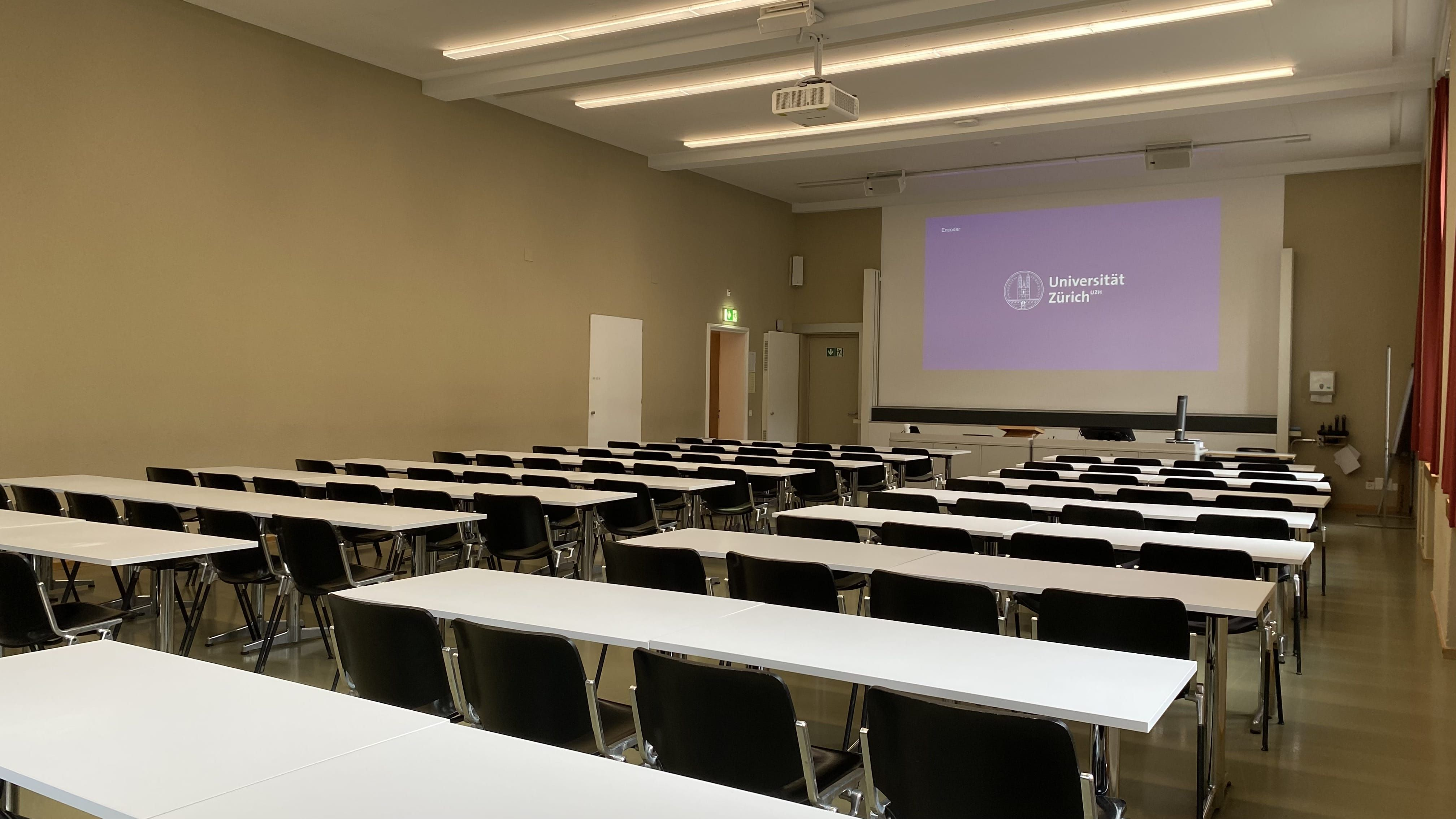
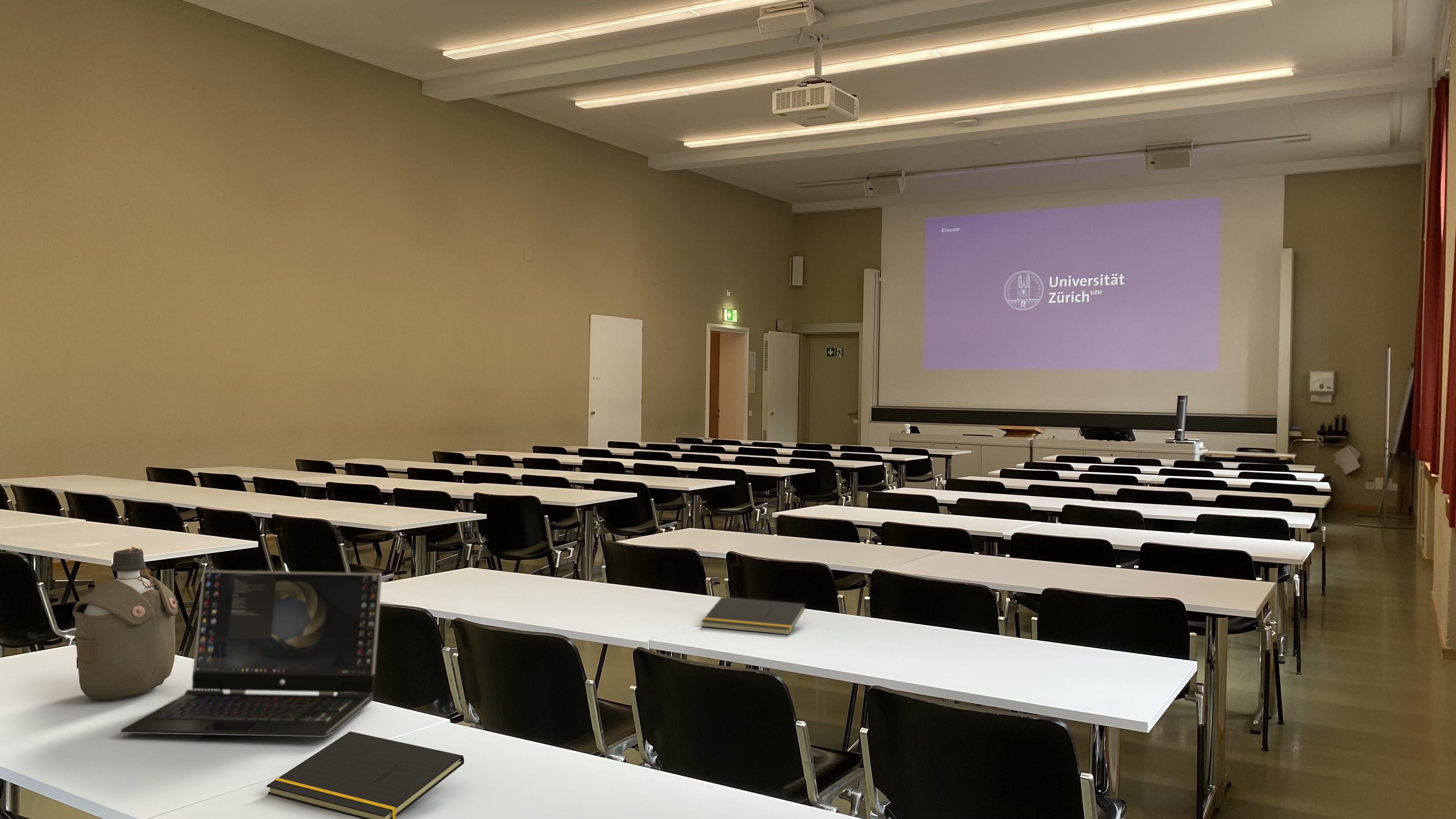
+ notepad (367, 774)
+ notepad (754, 615)
+ laptop (260, 650)
+ water bottle (129, 620)
